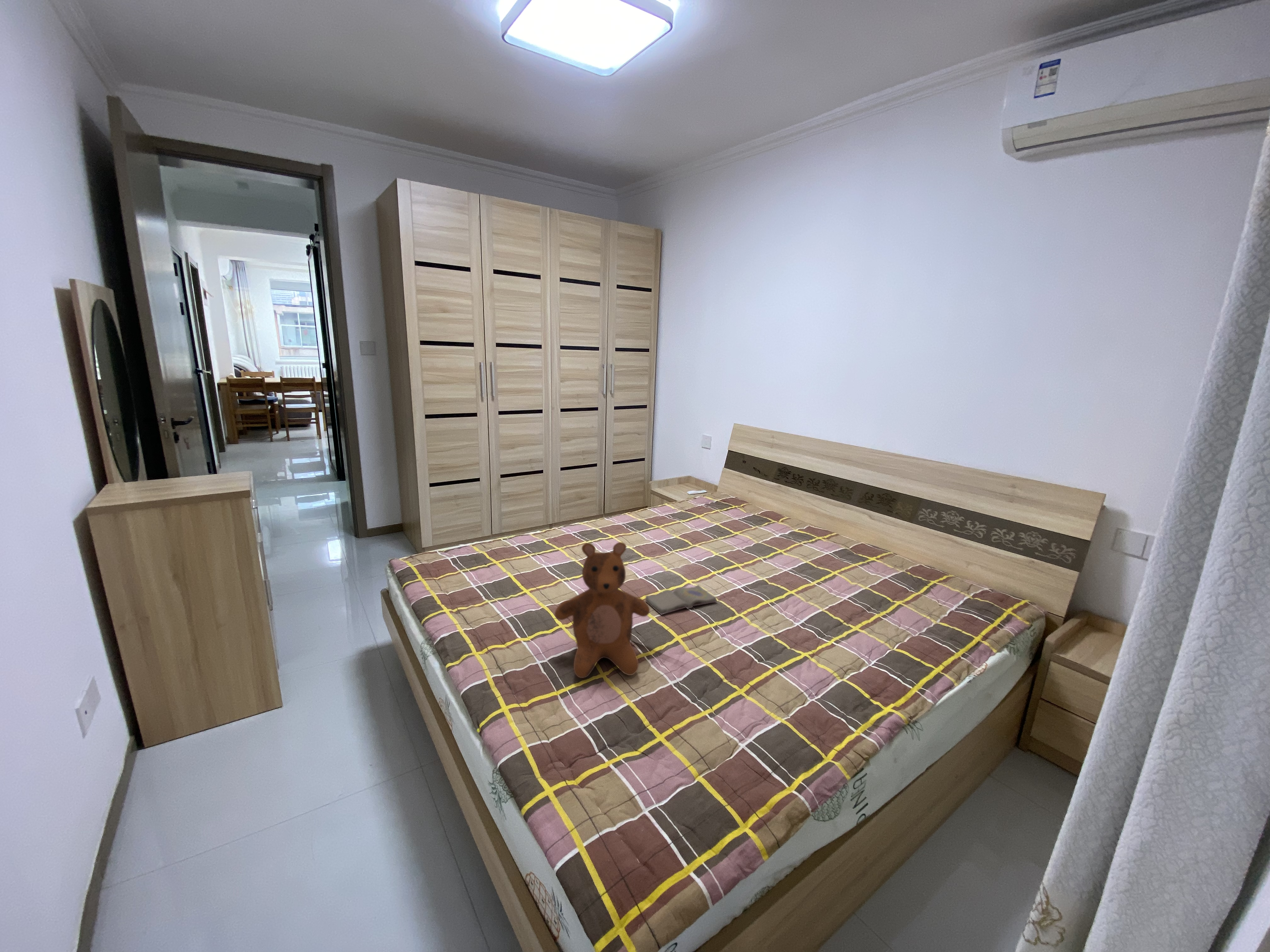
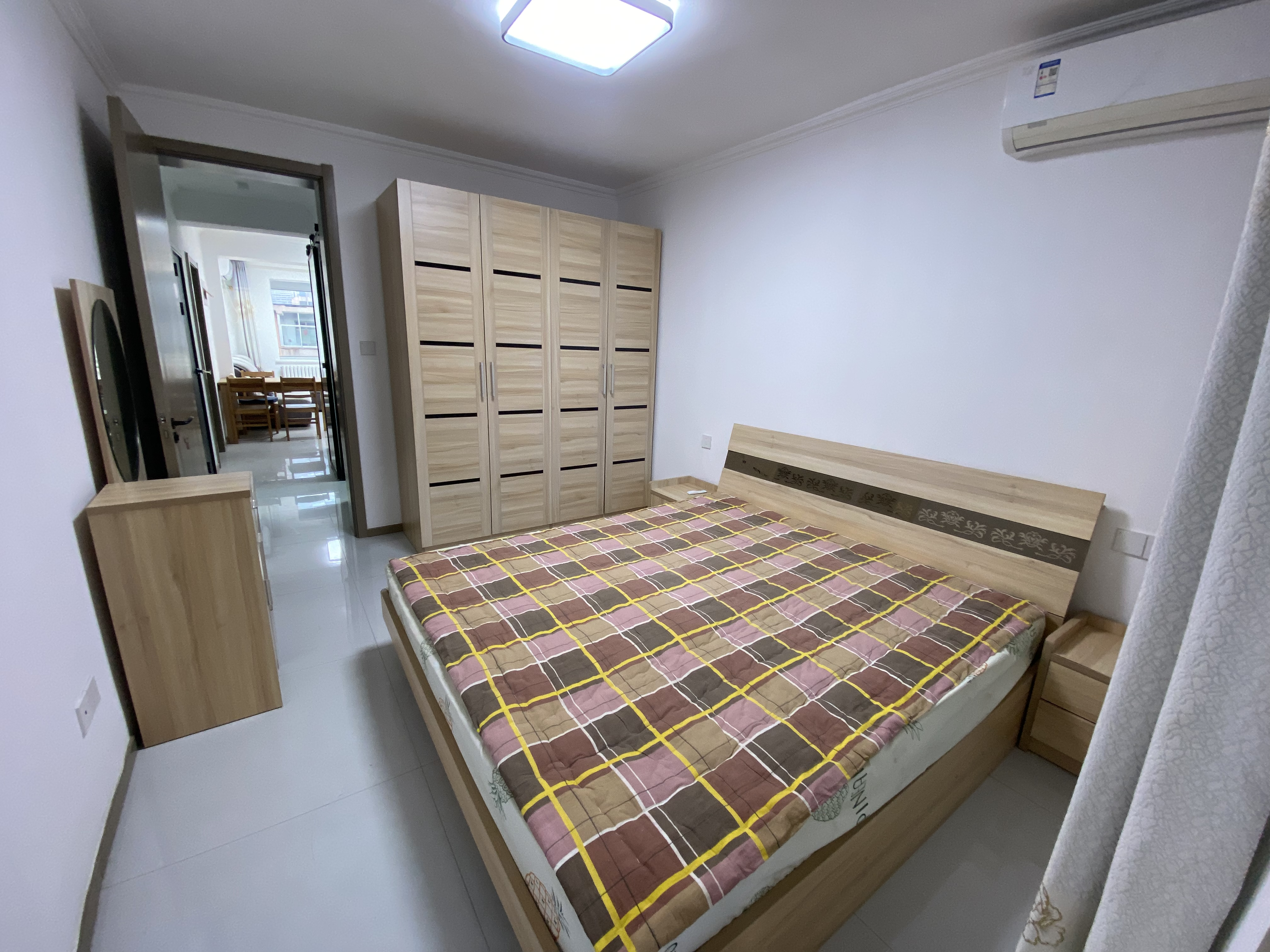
- teddy bear (604, 605)
- diary (681, 598)
